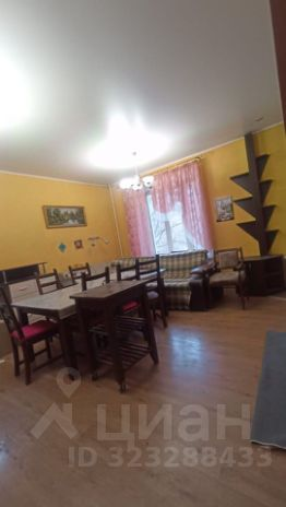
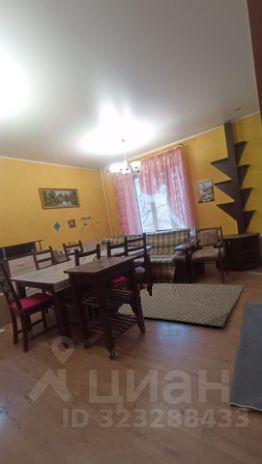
+ rug (164, 297)
